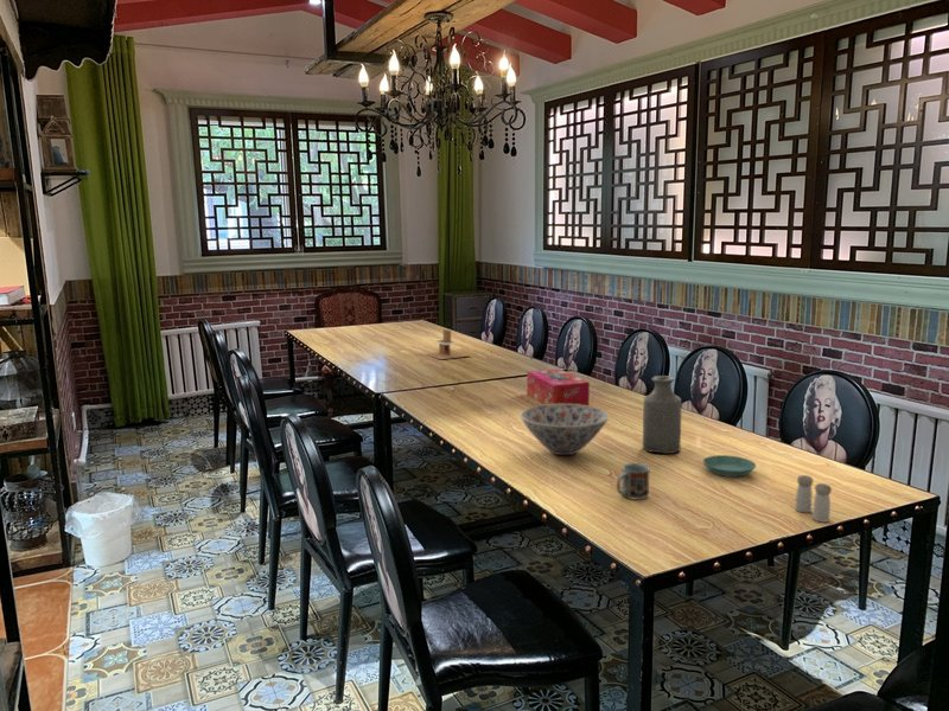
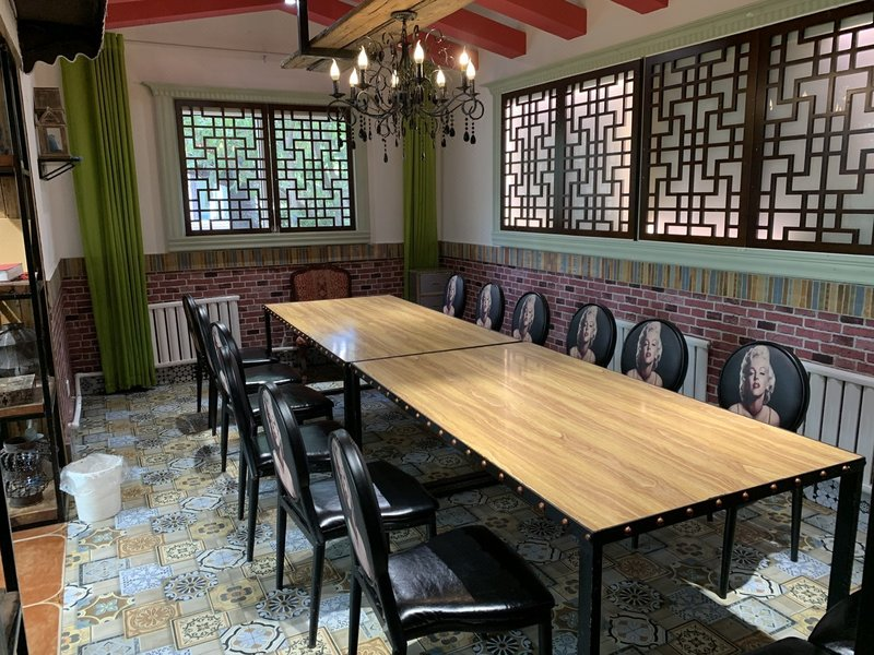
- bowl (563, 433)
- tissue box (556, 387)
- salt and pepper shaker (811, 495)
- bottle (662, 414)
- cup (631, 481)
- napkin holder (445, 341)
- saucer (728, 467)
